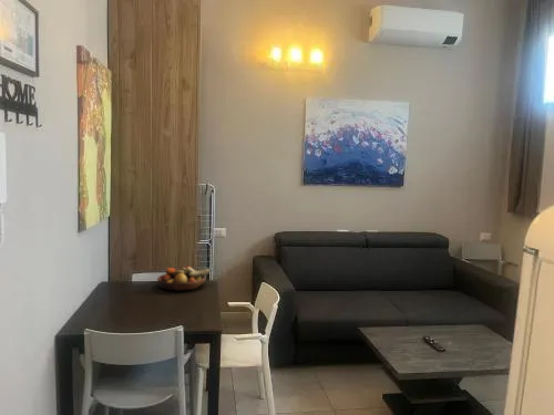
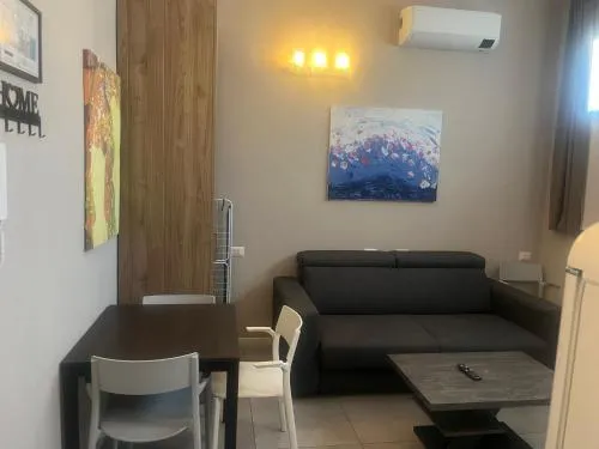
- fruit bowl (182, 276)
